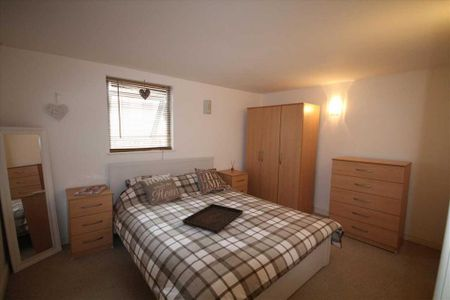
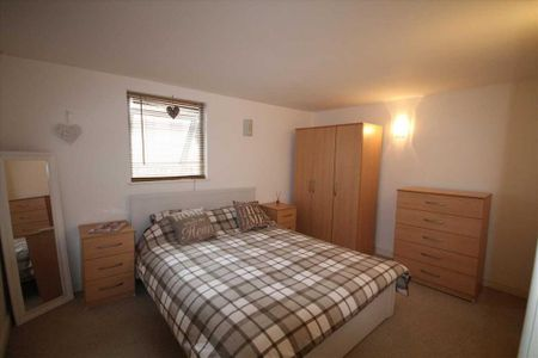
- serving tray (214, 216)
